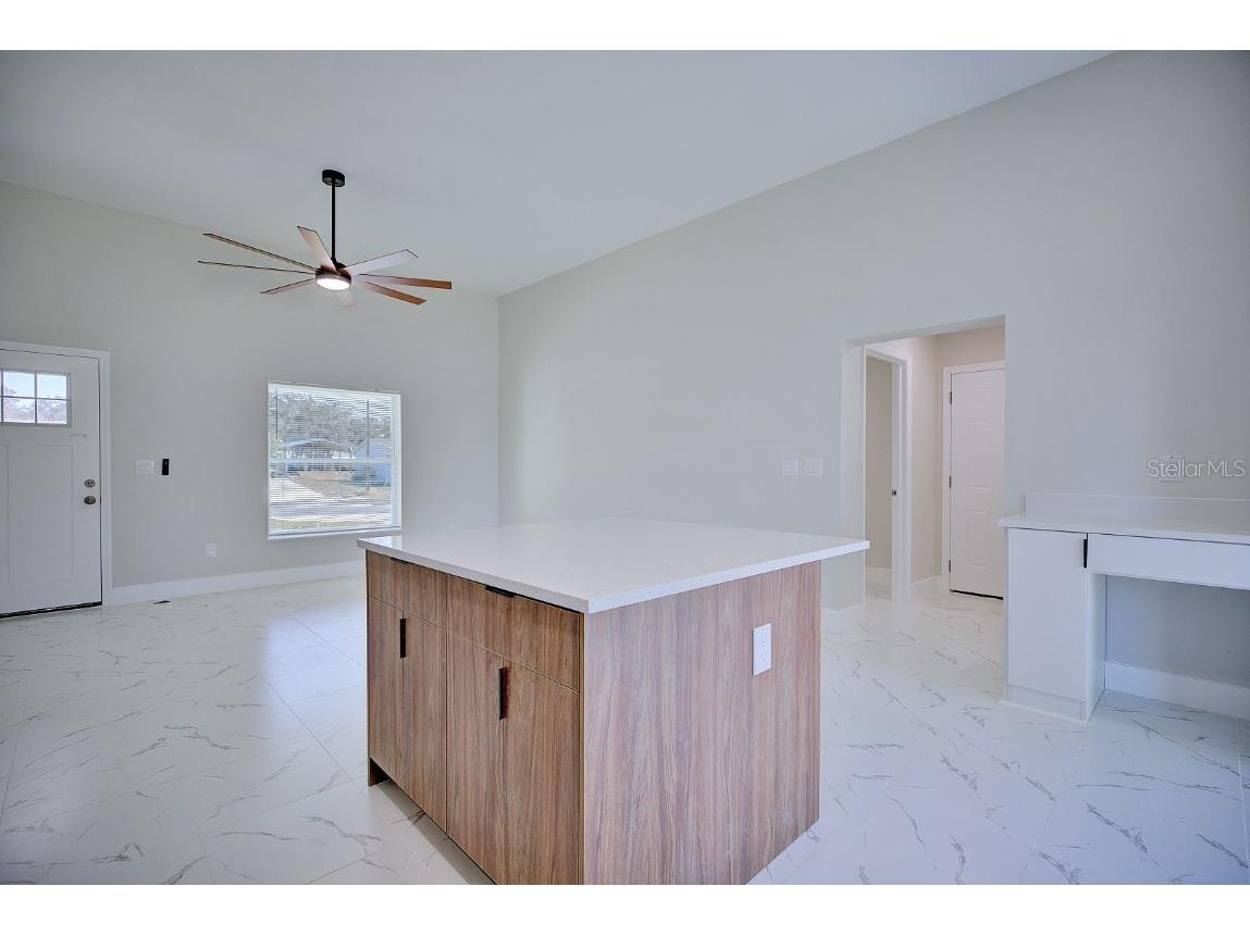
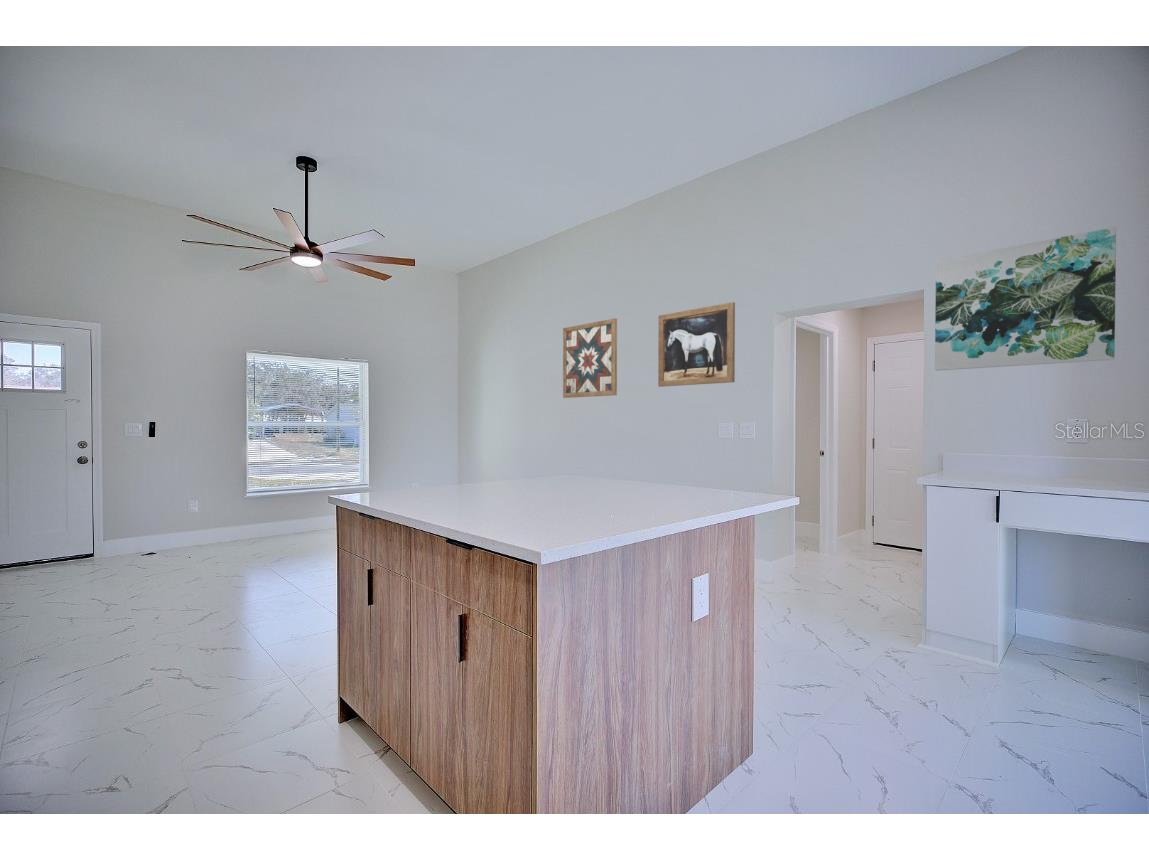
+ wall art (694, 347)
+ wall art (1017, 305)
+ wall art (588, 360)
